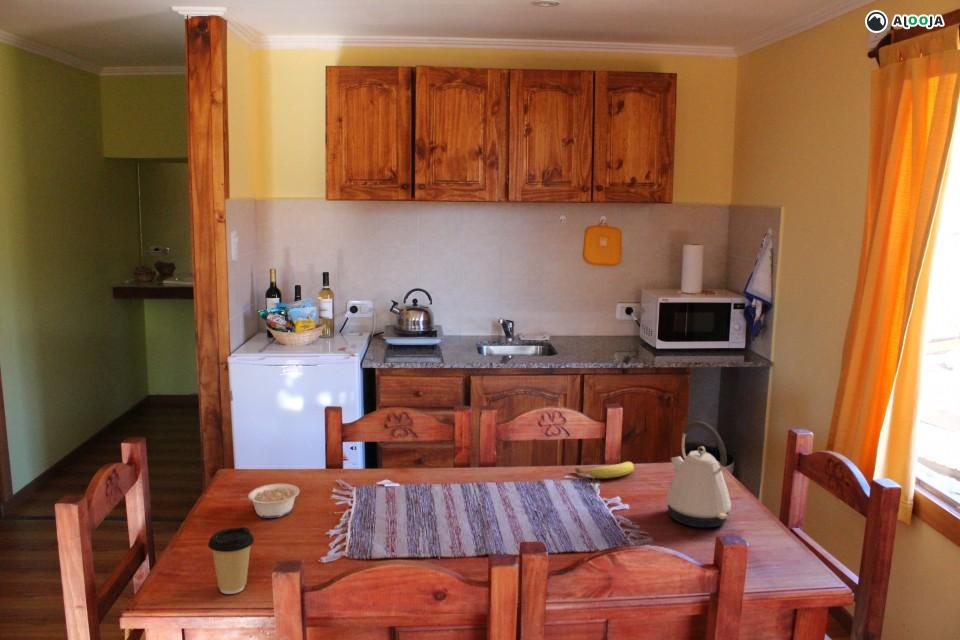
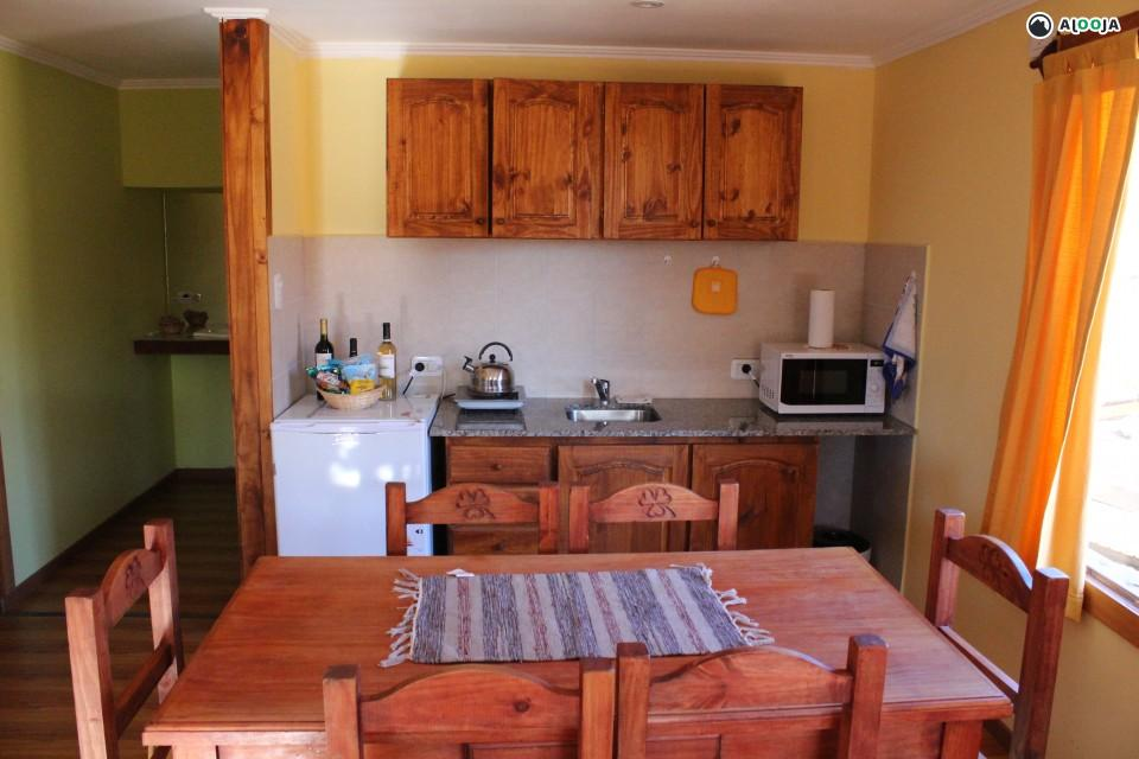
- kettle (698, 470)
- coffee cup (231, 560)
- fruit (608, 468)
- legume (273, 500)
